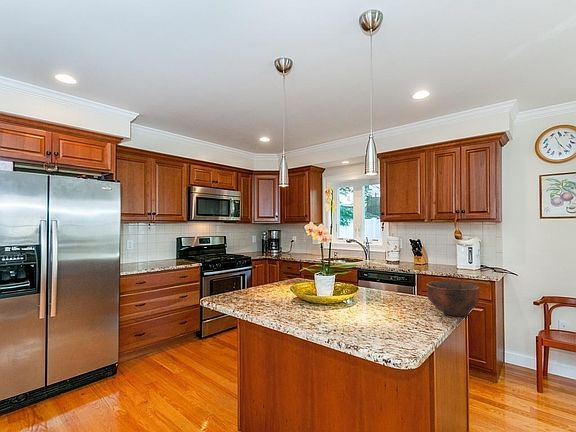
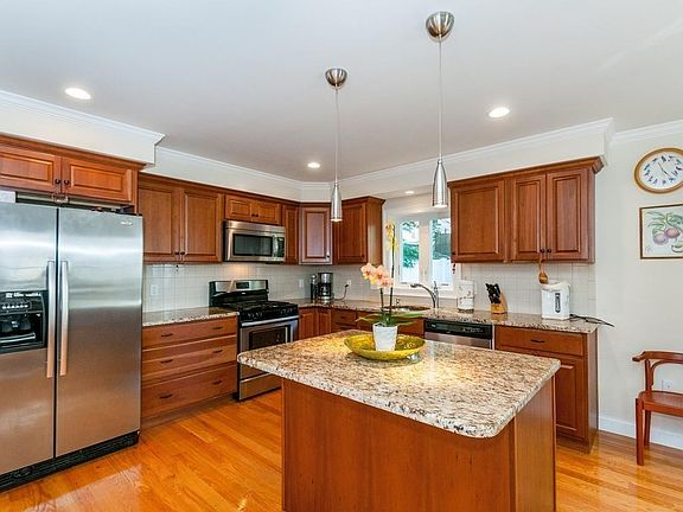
- bowl (452, 298)
